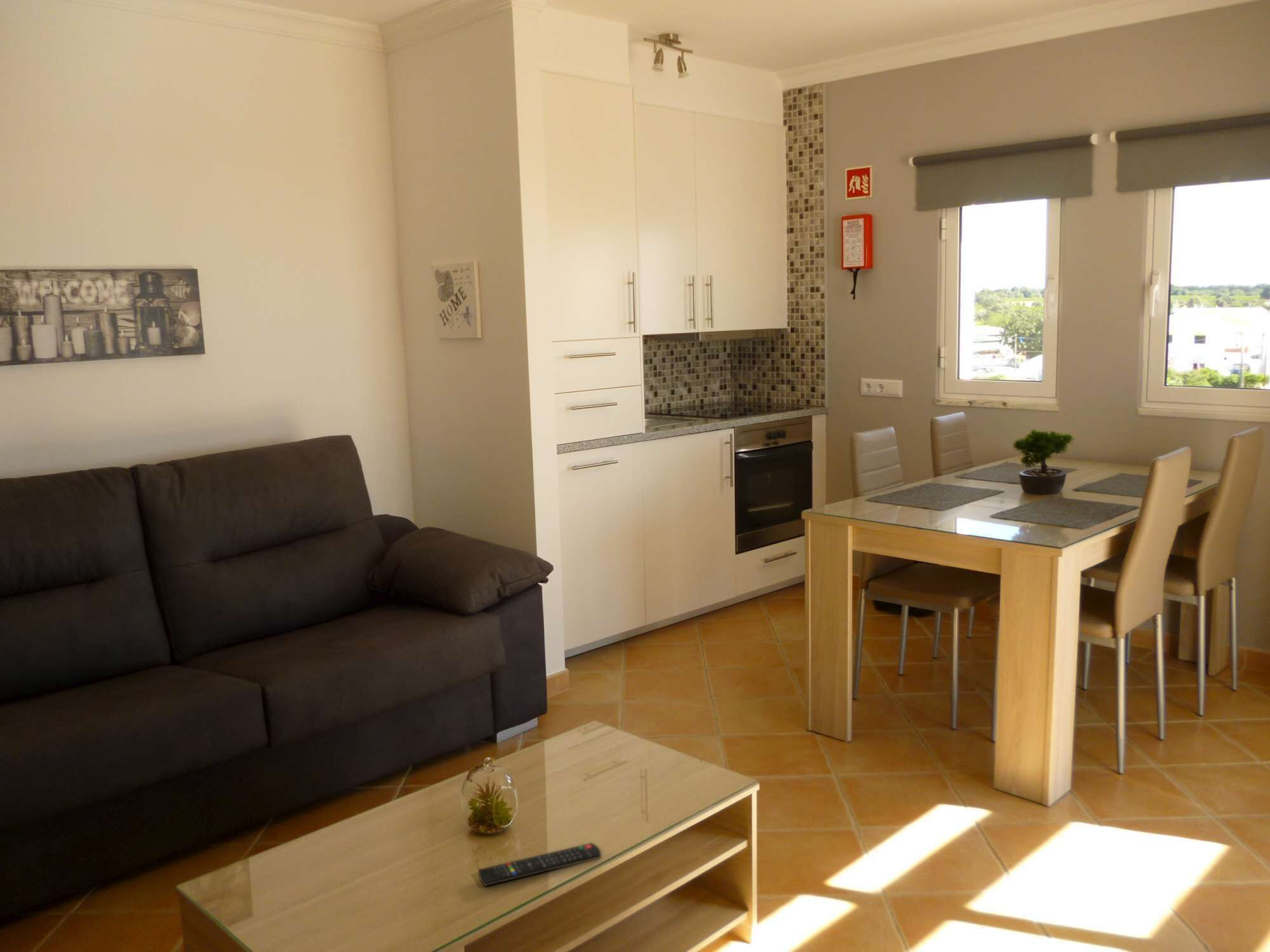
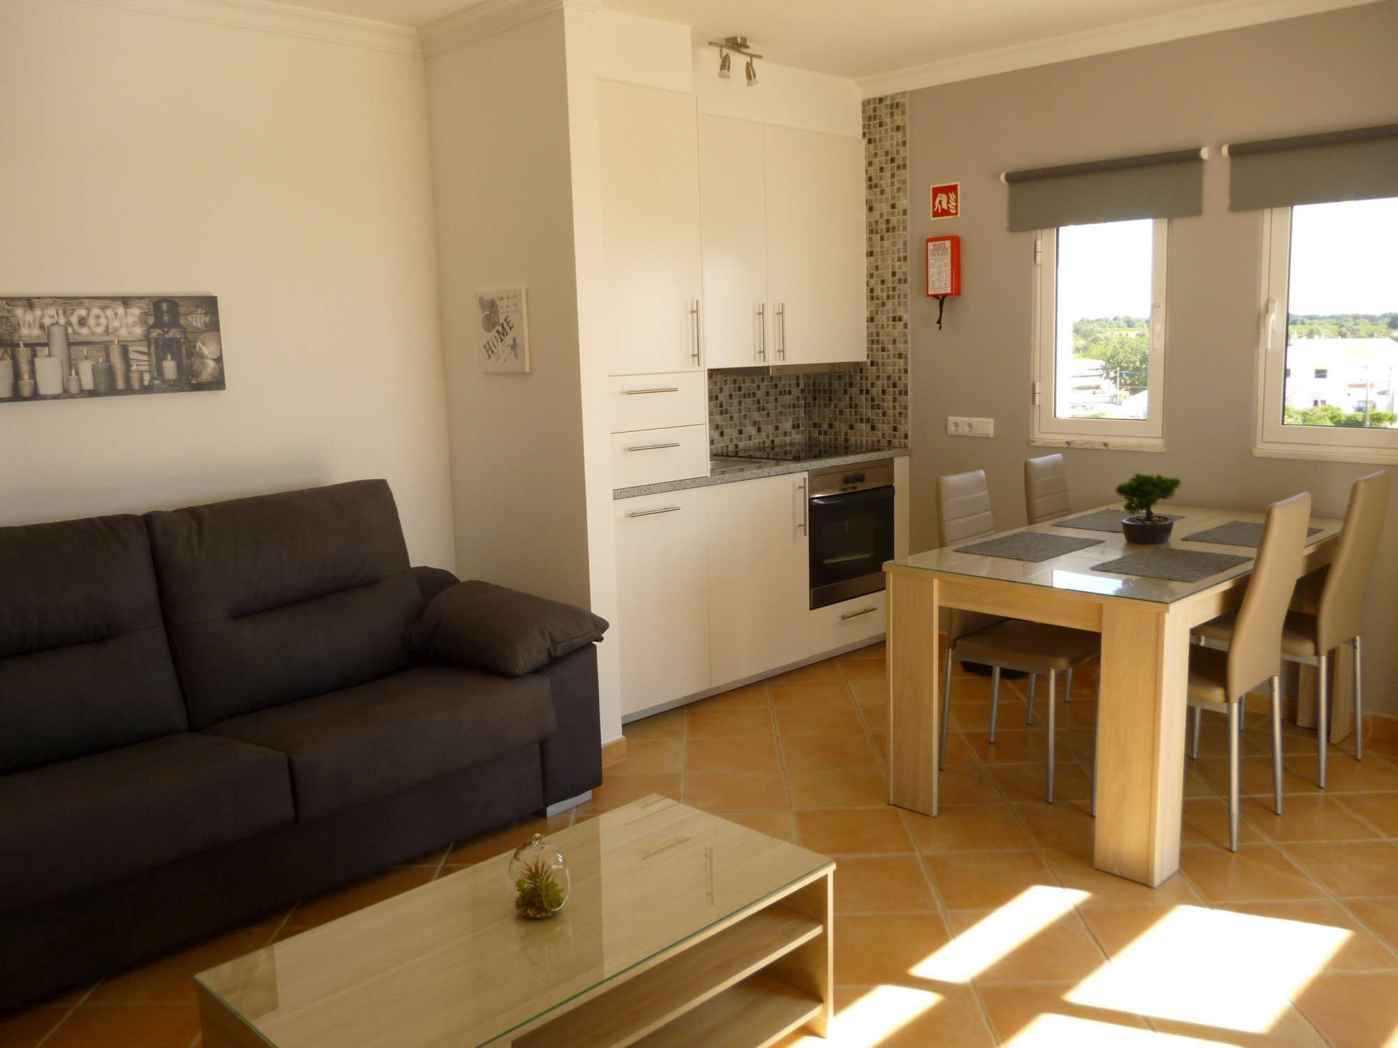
- remote control (542, 864)
